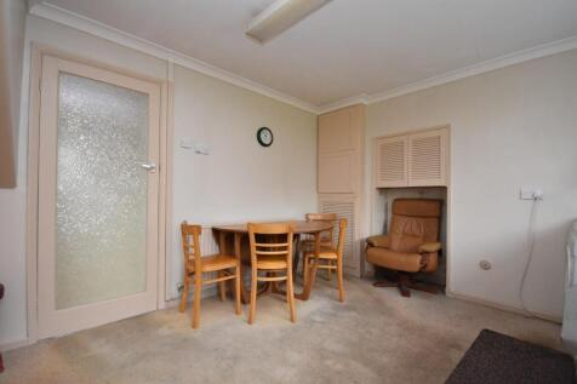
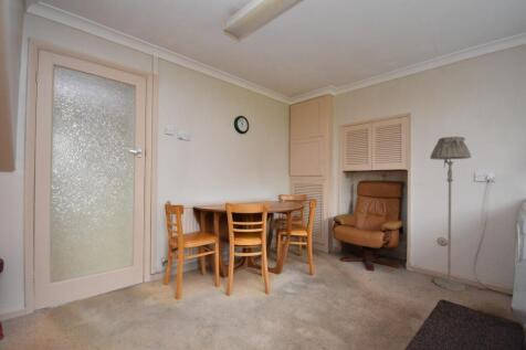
+ floor lamp (449, 211)
